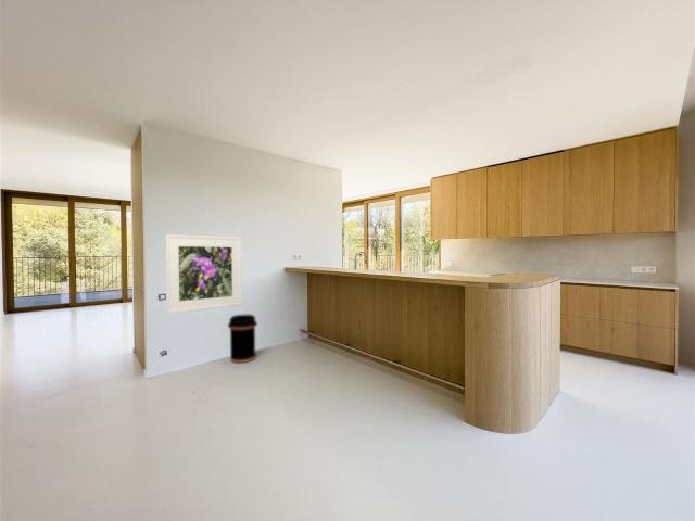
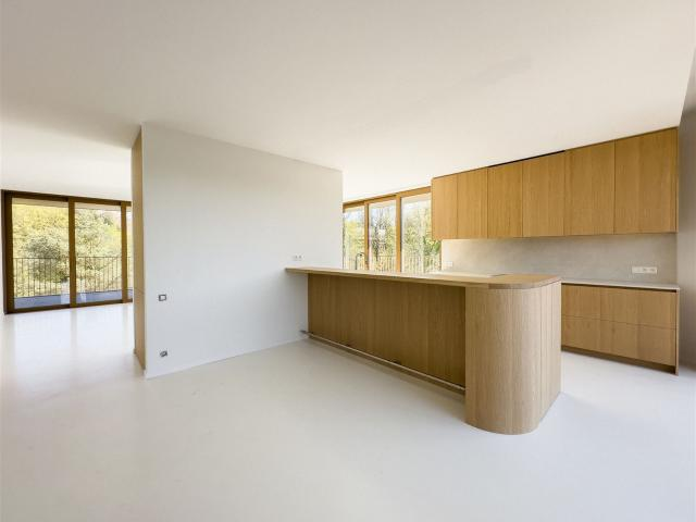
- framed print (206, 272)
- trash can (242, 336)
